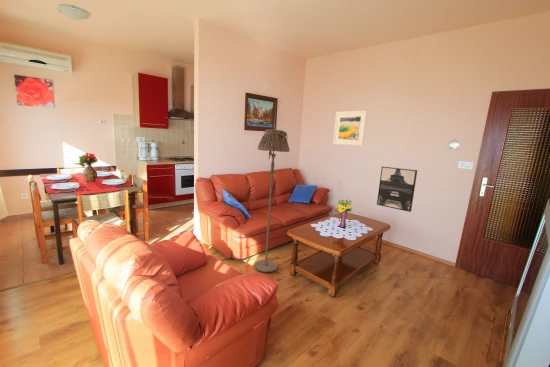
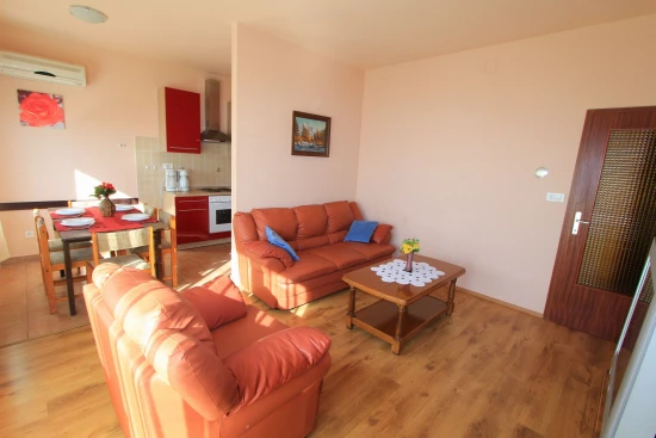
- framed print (349, 128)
- floor lamp (270, 201)
- wall art (396, 188)
